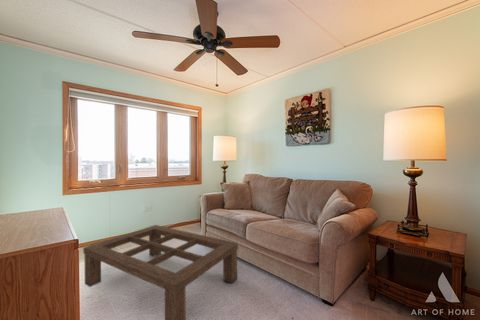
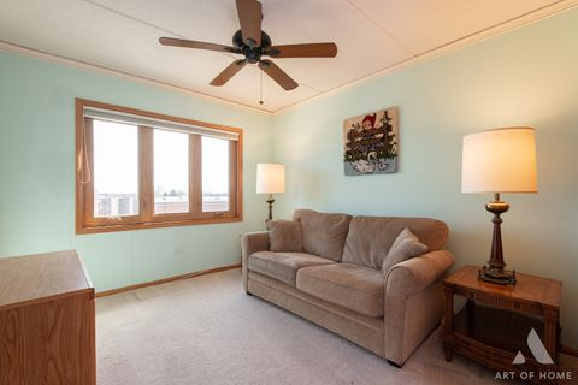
- coffee table (162, 261)
